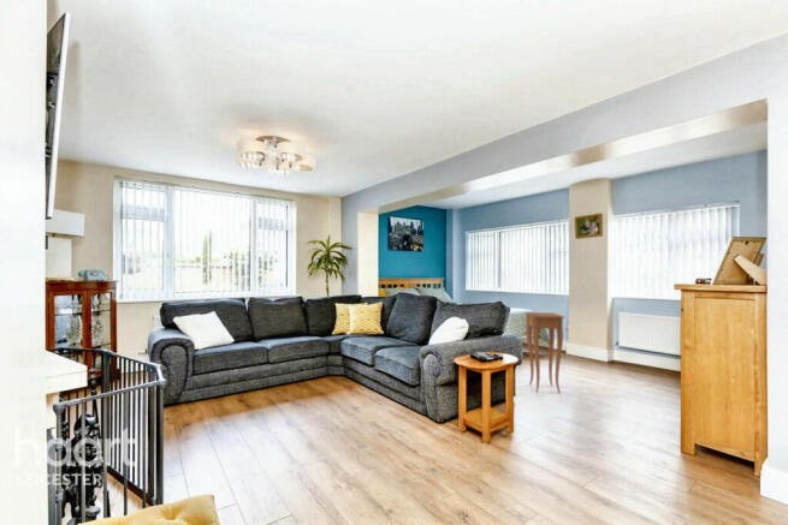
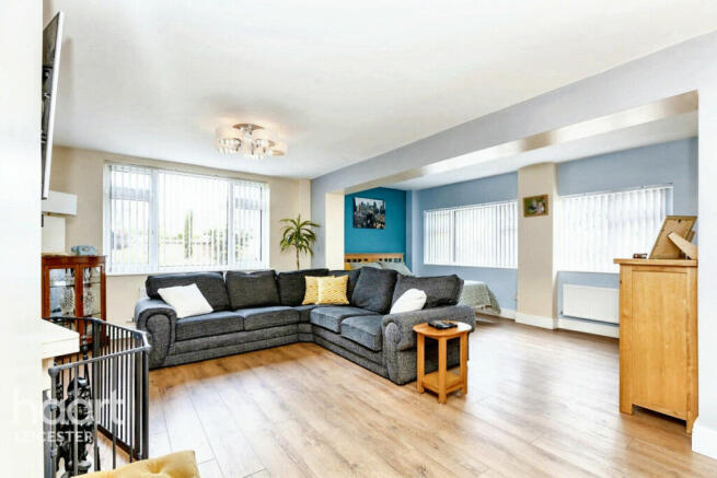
- side table (549, 351)
